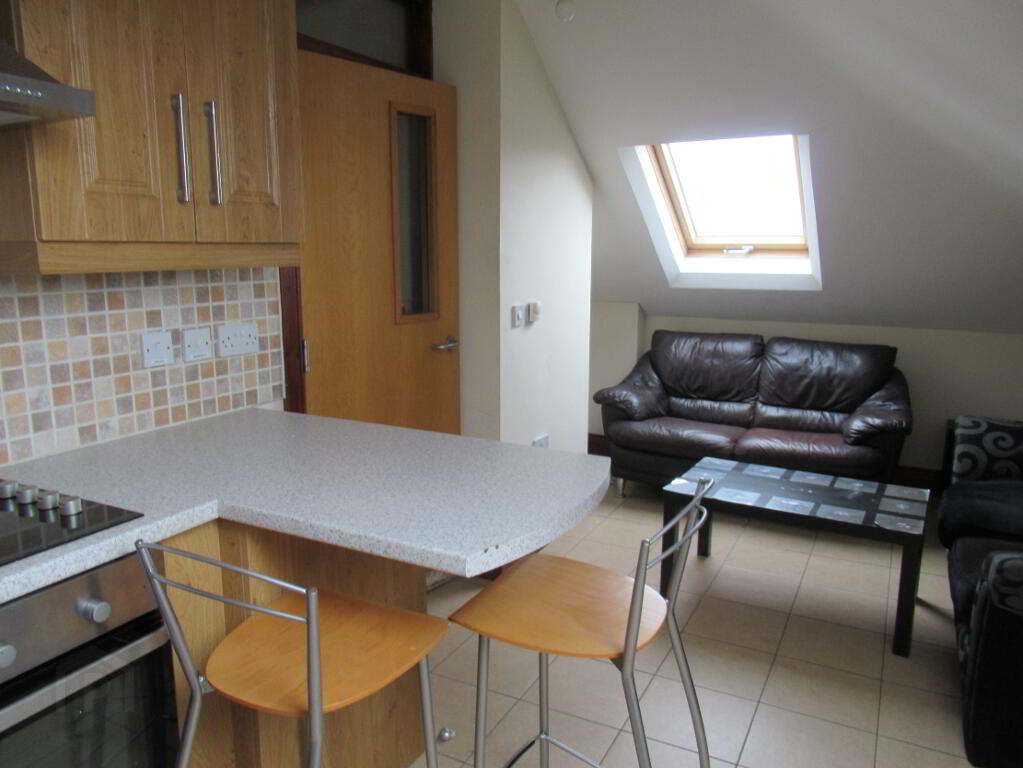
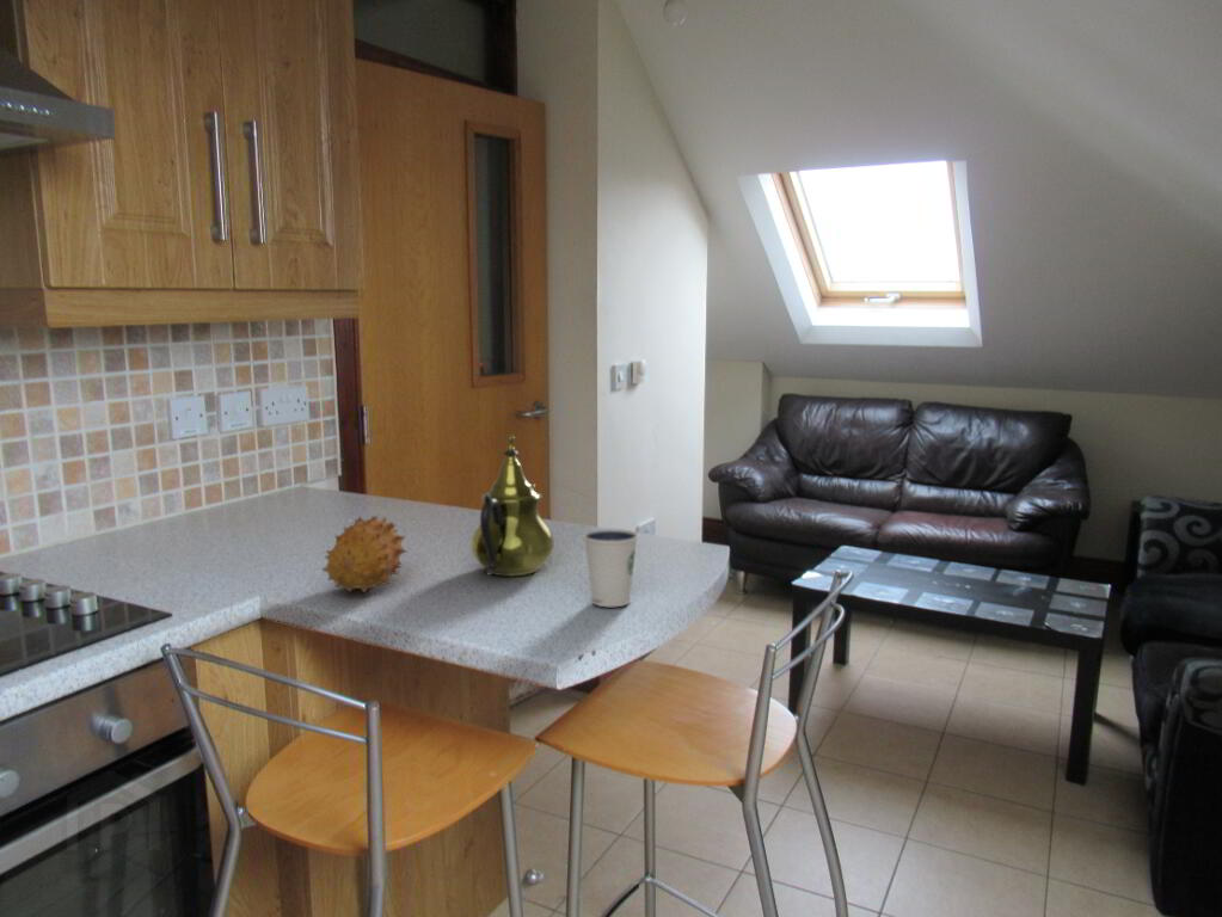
+ teapot (510, 503)
+ dixie cup (610, 568)
+ fruit (367, 552)
